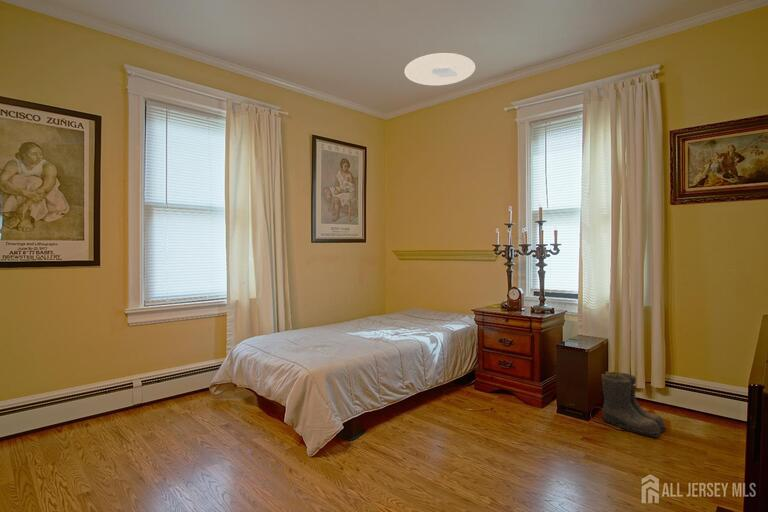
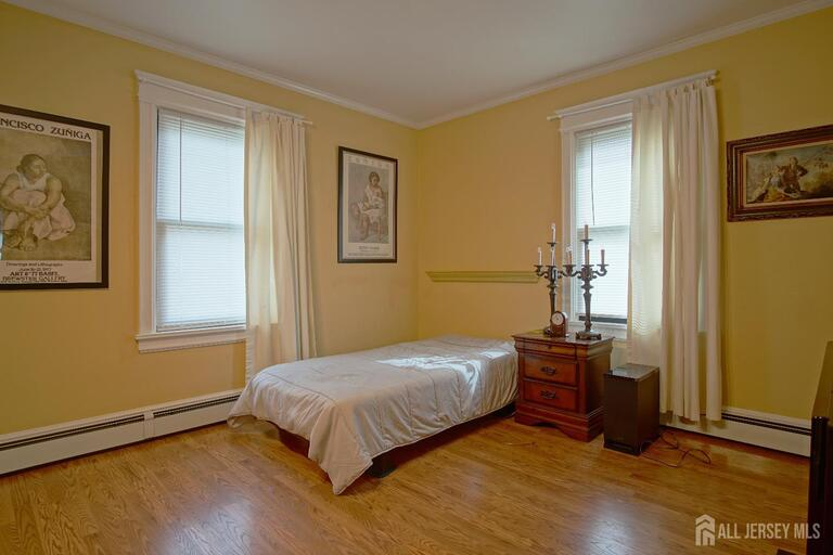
- ceiling light (439, 67)
- boots (632, 401)
